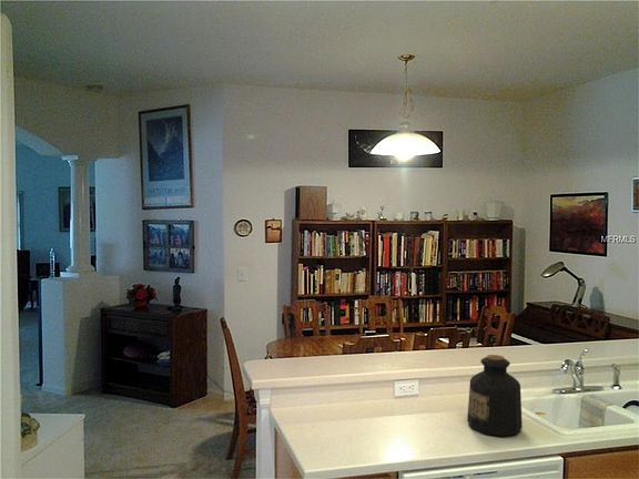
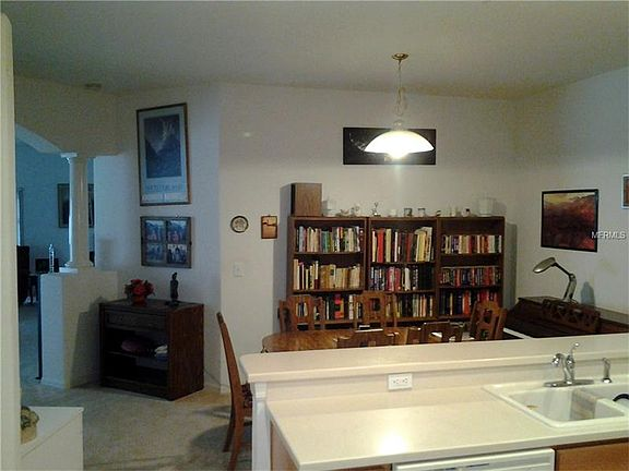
- bottle (495, 391)
